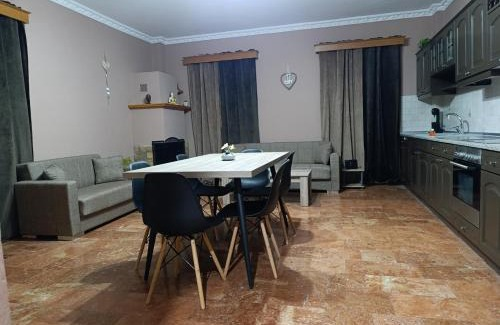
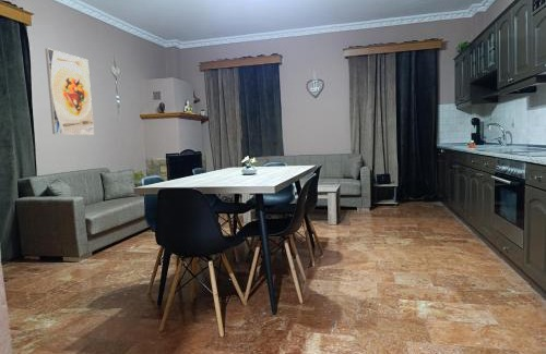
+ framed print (71, 95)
